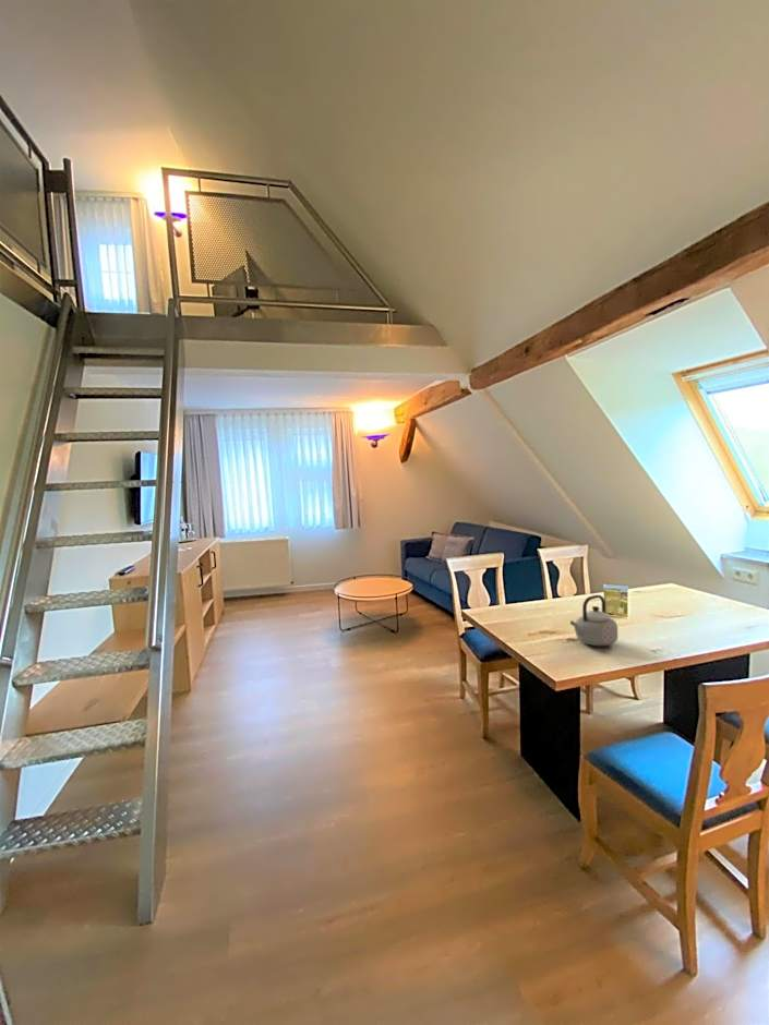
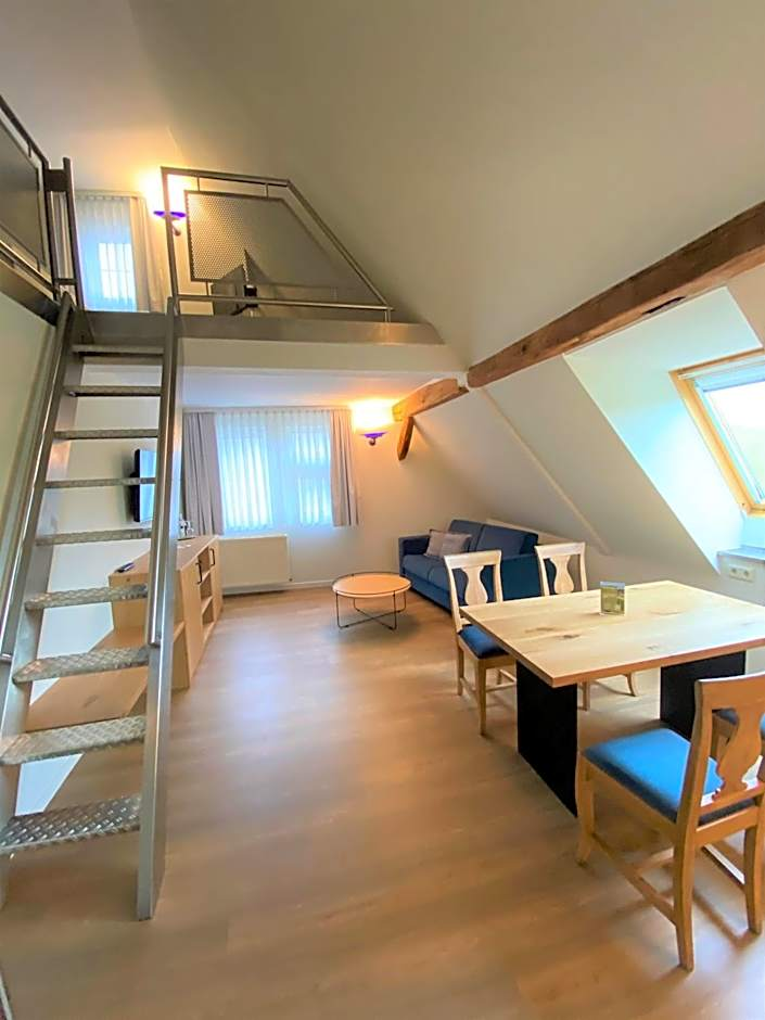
- teapot (591, 619)
